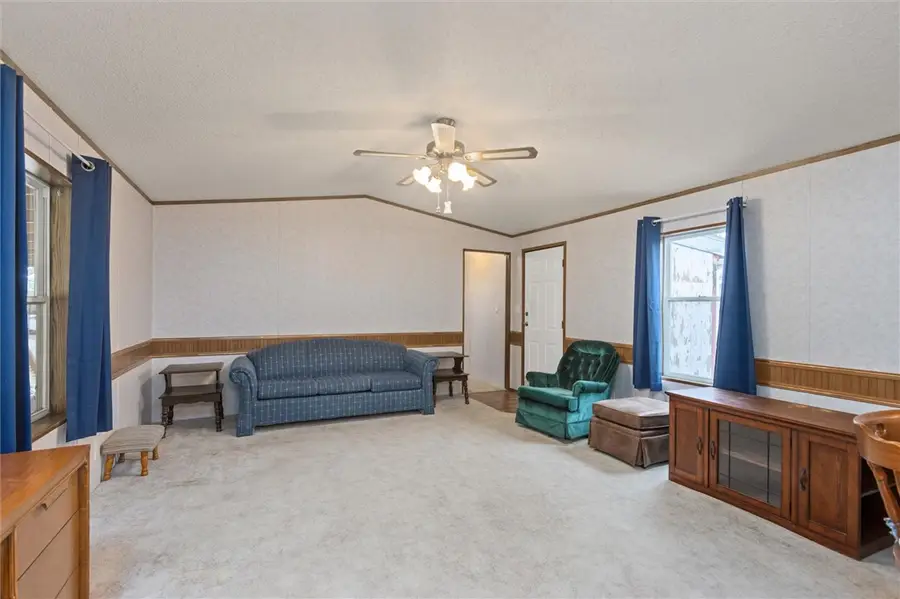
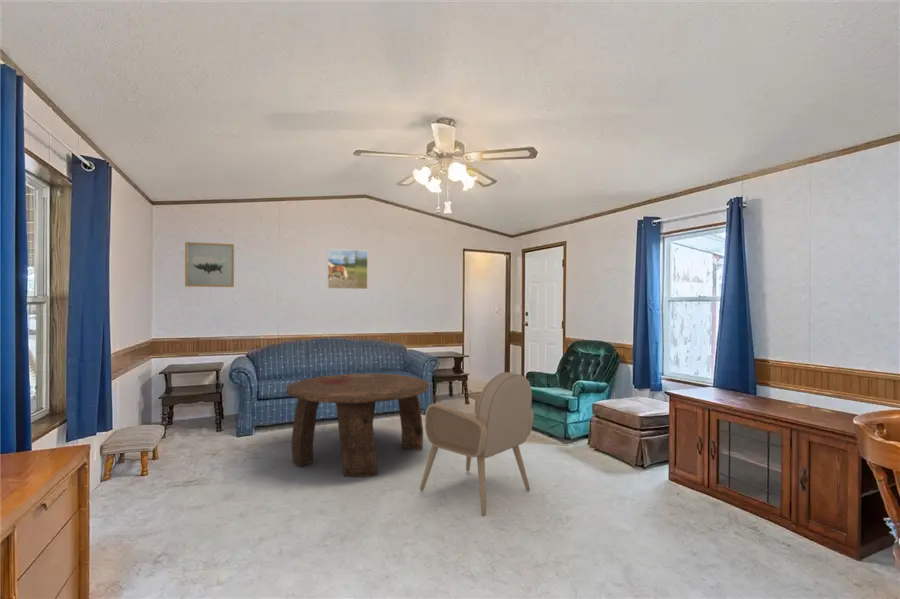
+ coffee table (359, 419)
+ armchair (477, 430)
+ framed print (347, 269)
+ wall art (210, 265)
